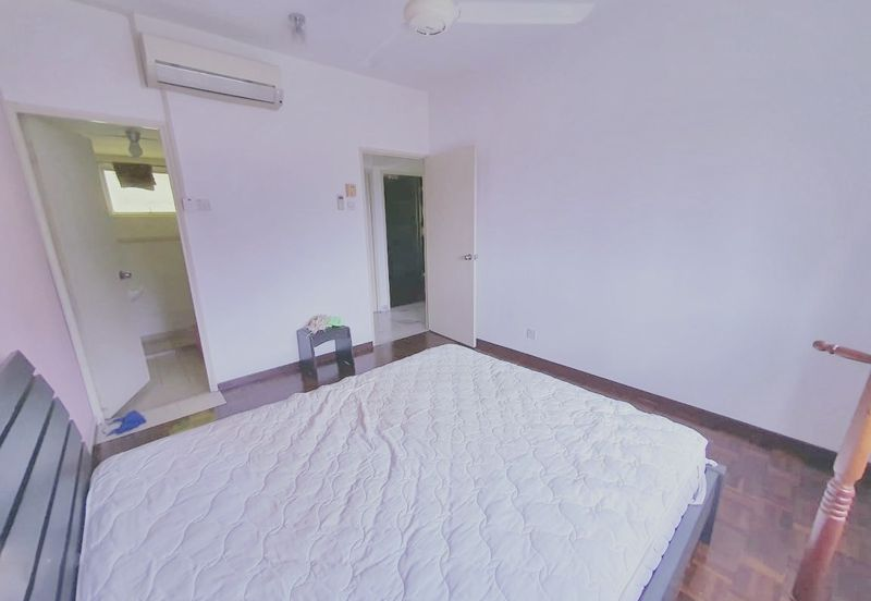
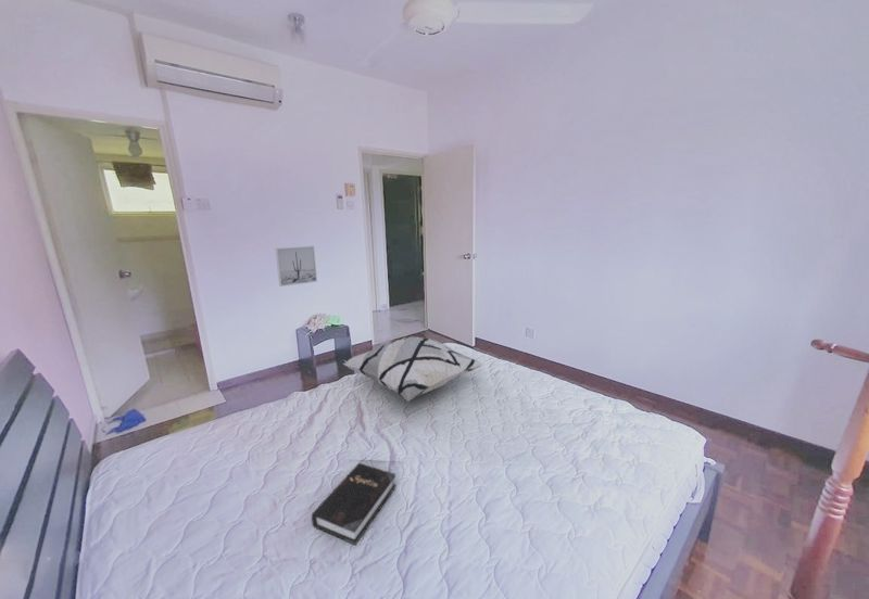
+ decorative pillow (413, 364)
+ wall art (297, 265)
+ hardback book (356, 498)
